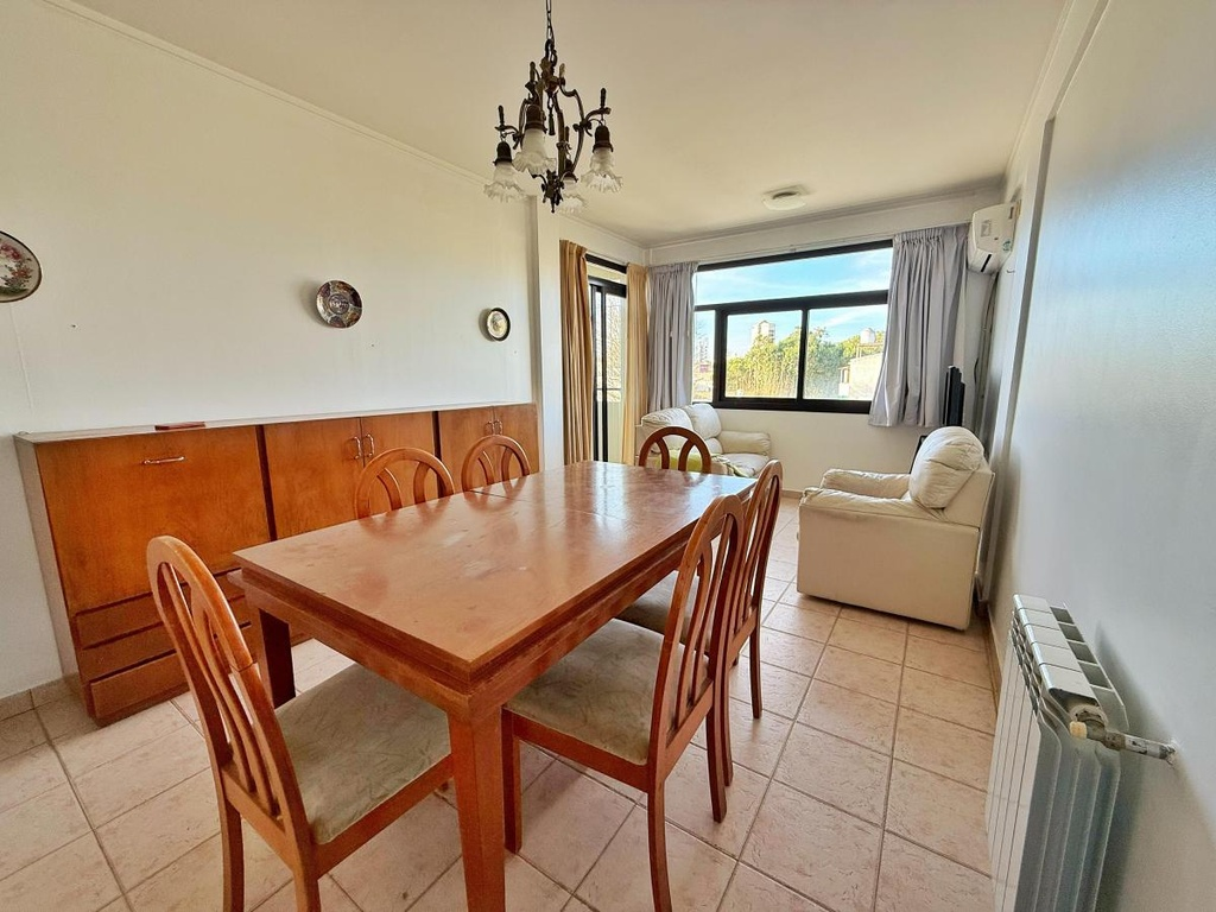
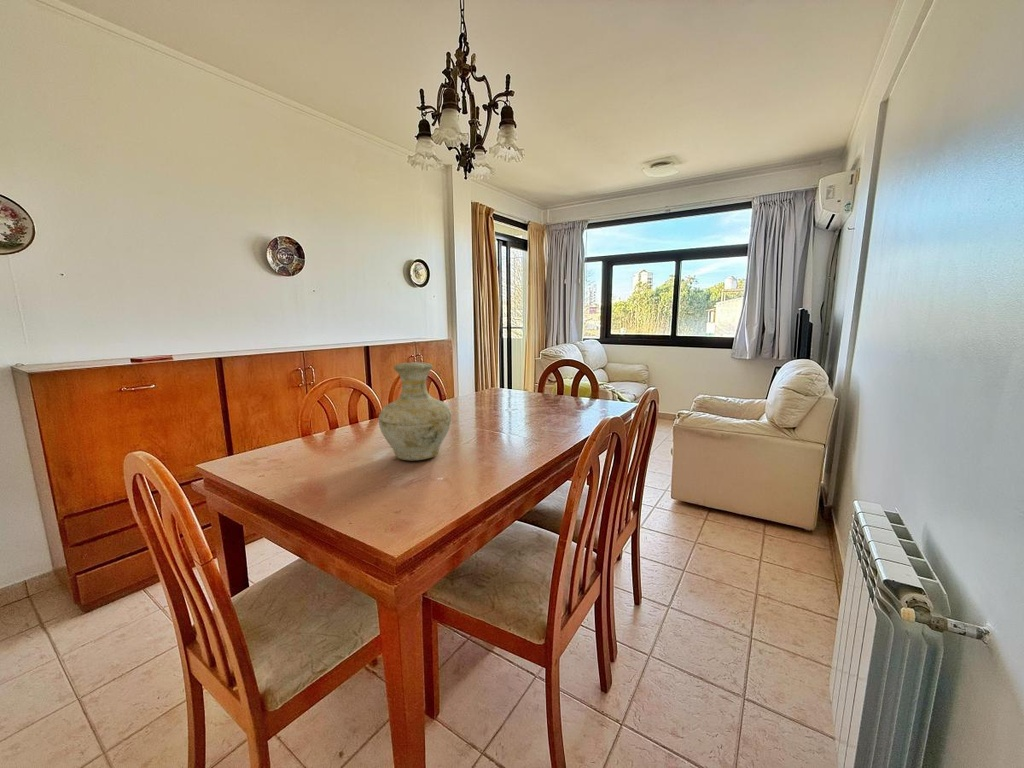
+ vase (415, 410)
